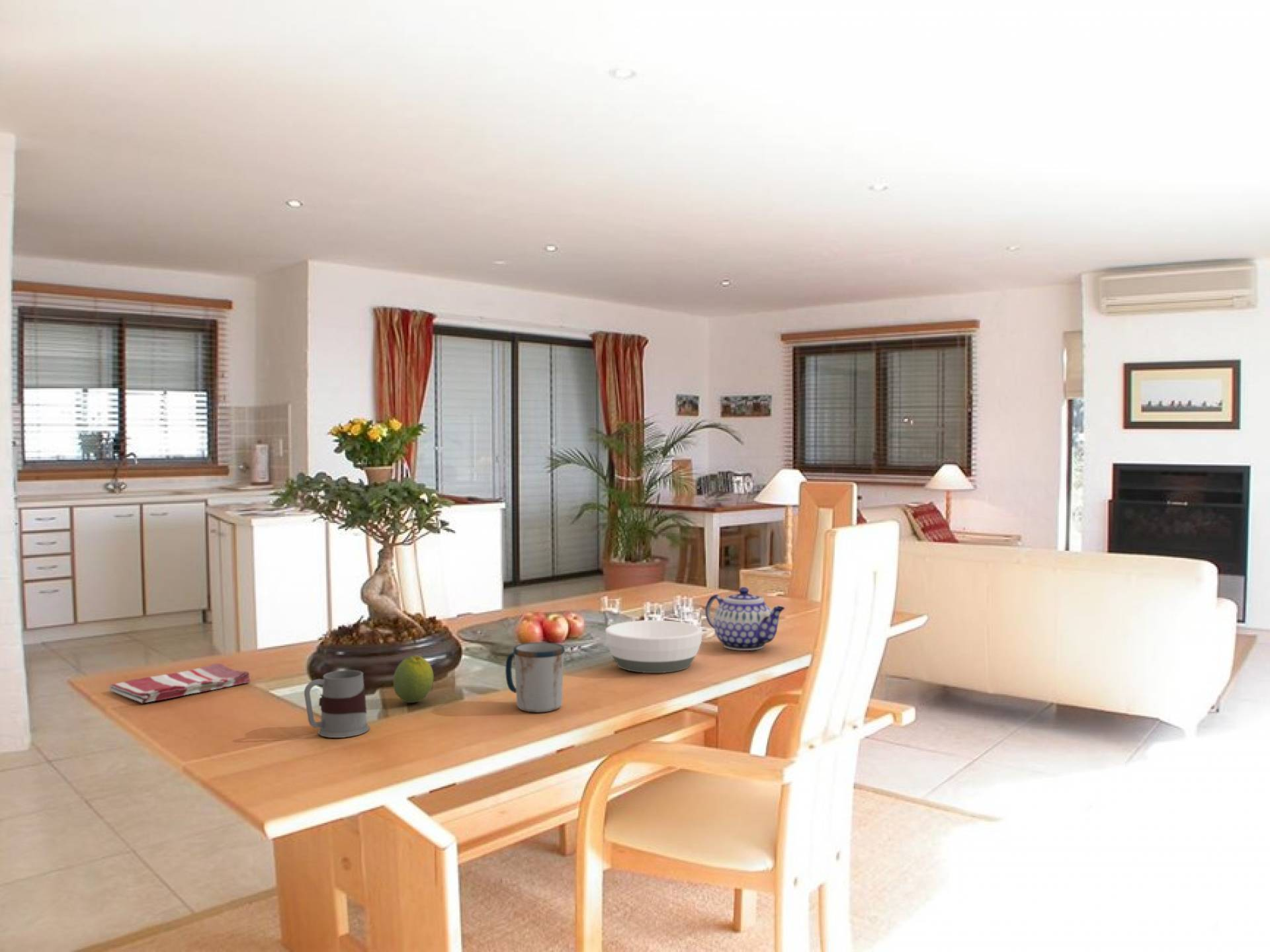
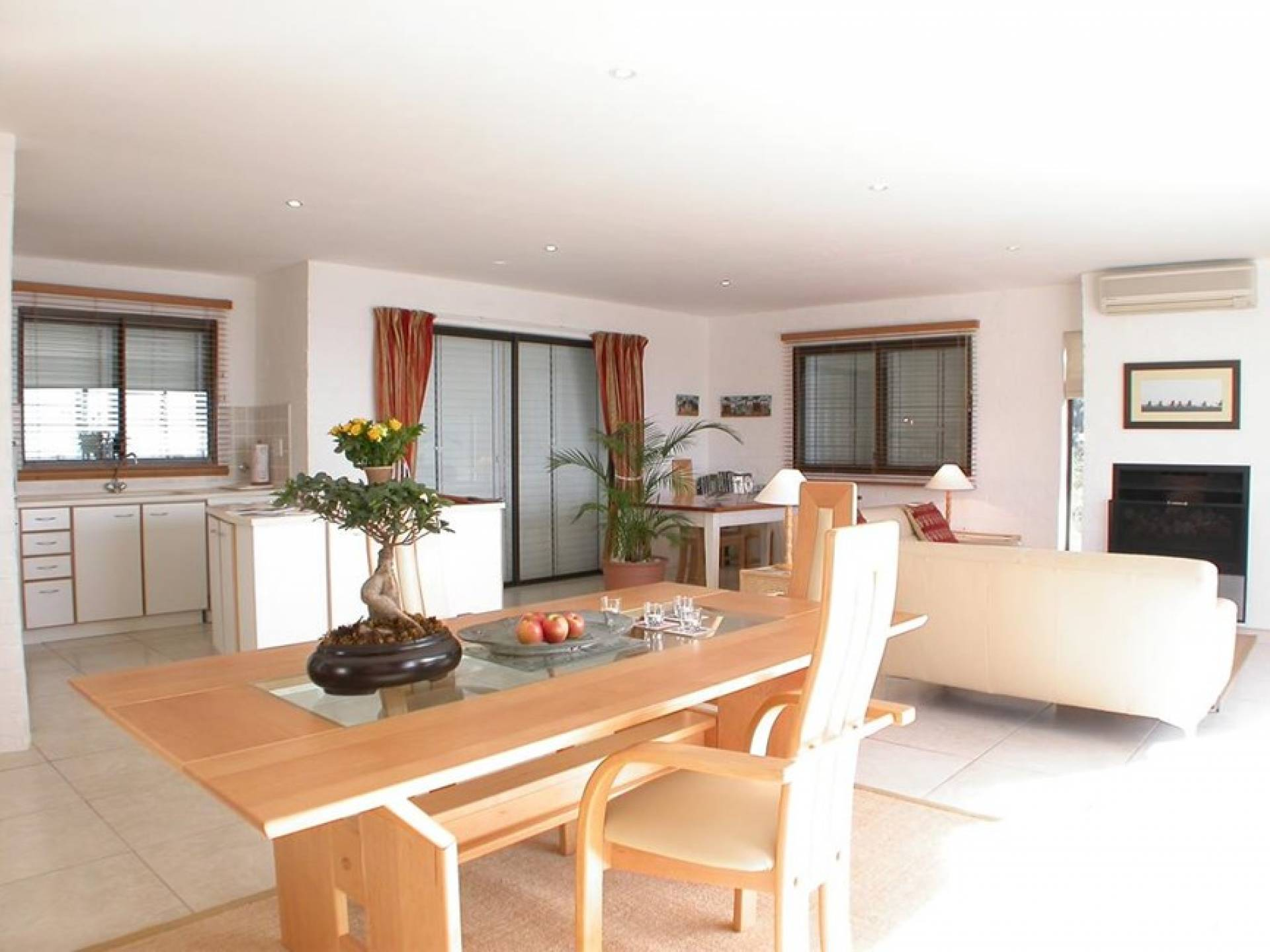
- mug (336, 703)
- bowl (654, 647)
- mug (536, 676)
- fruit (413, 678)
- dish towel (181, 680)
- teapot (743, 616)
